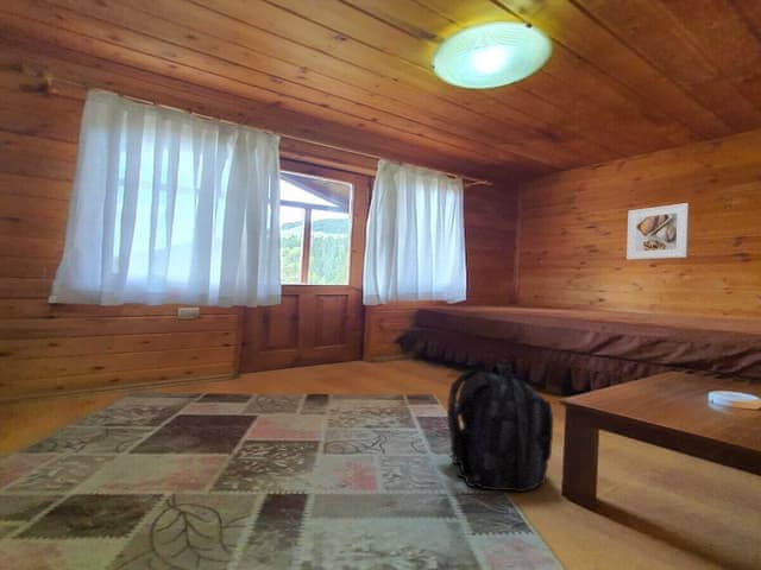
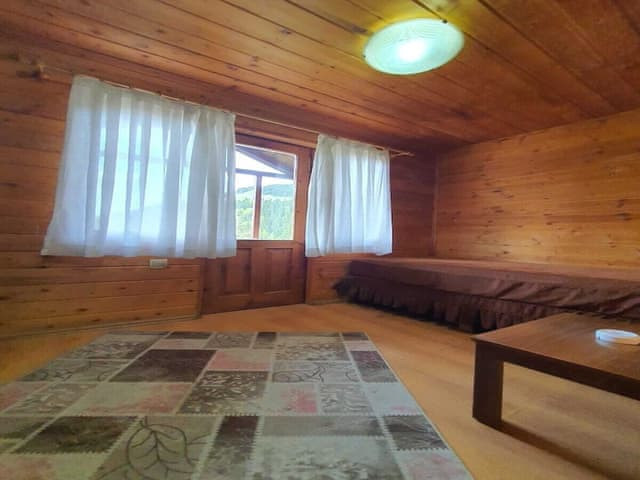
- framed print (655, 233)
- backpack (497, 414)
